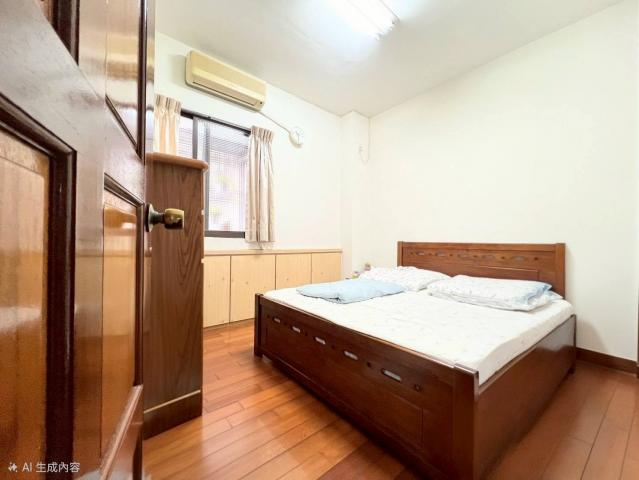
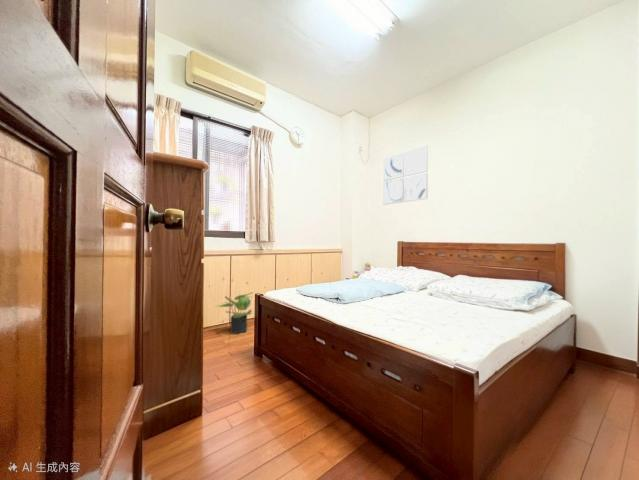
+ potted plant (238, 311)
+ wall art (403, 176)
